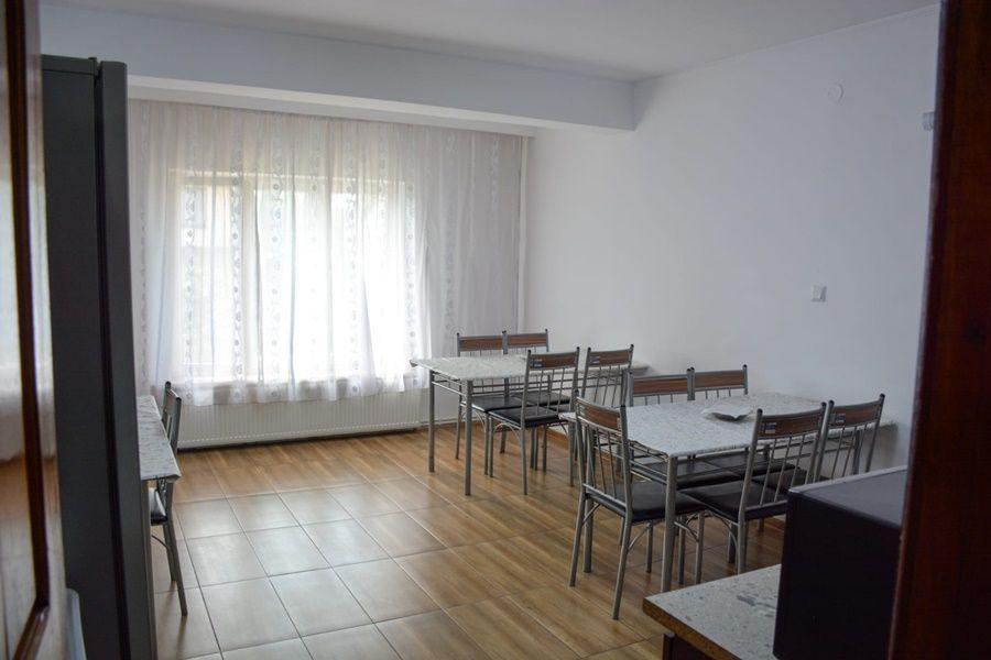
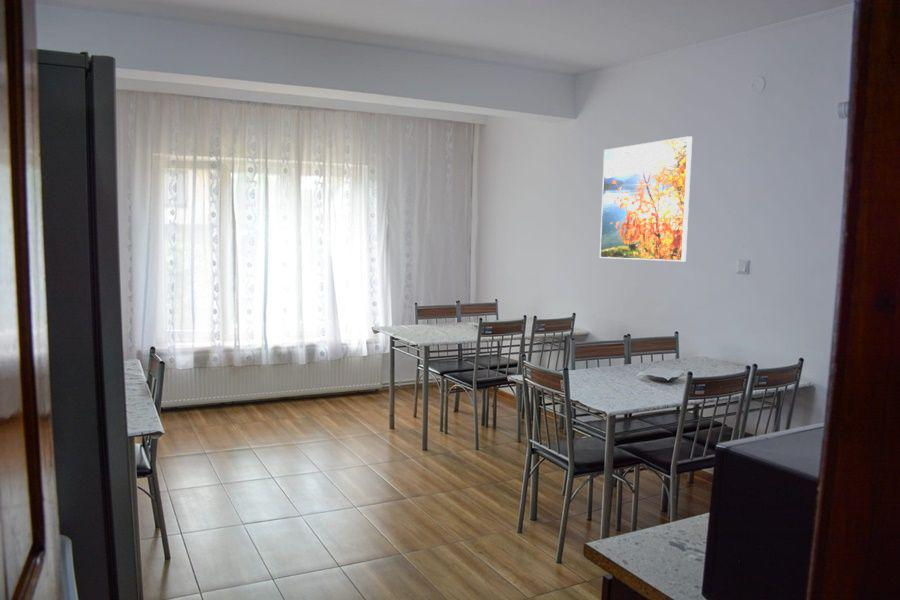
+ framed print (642, 202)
